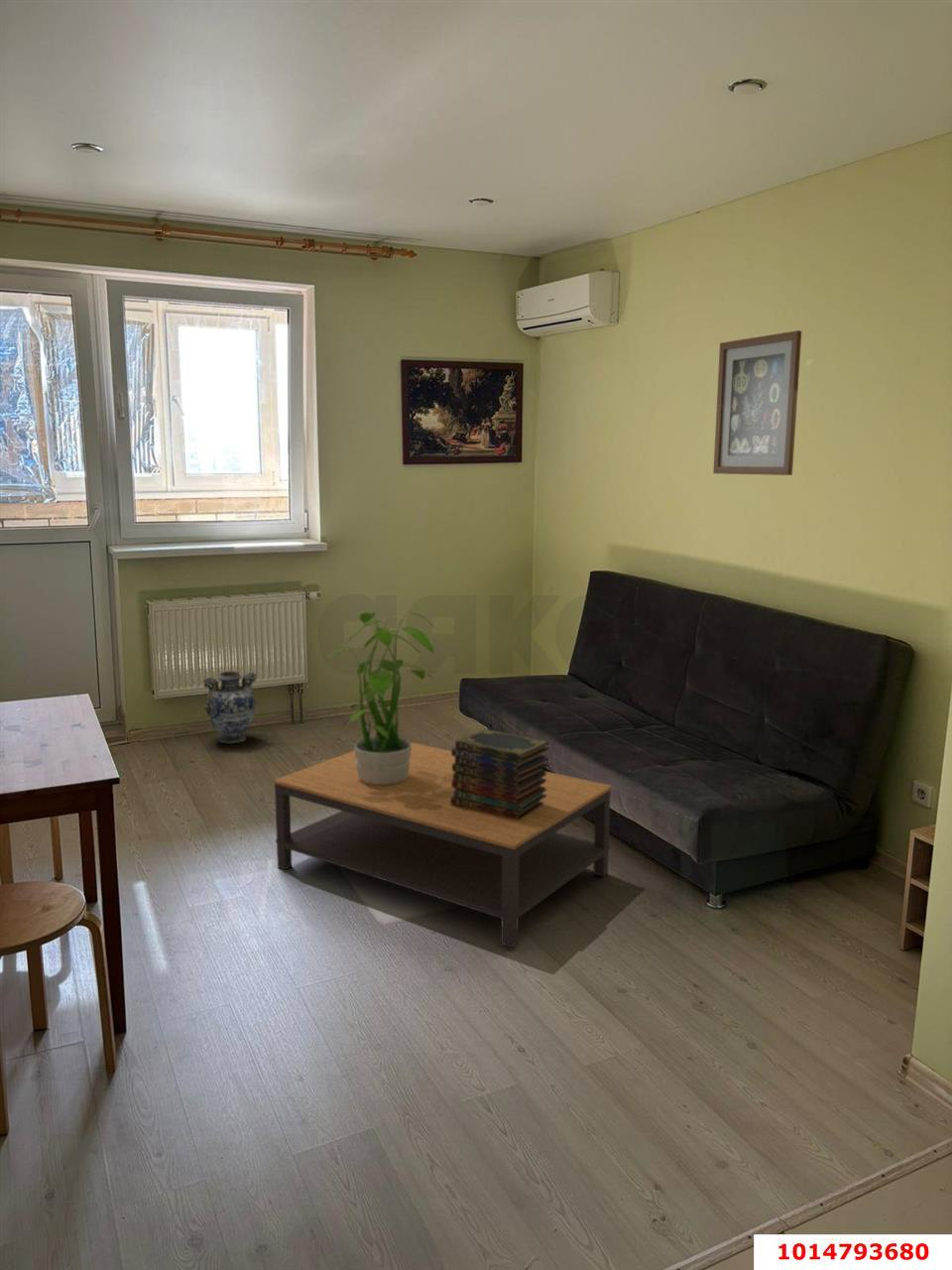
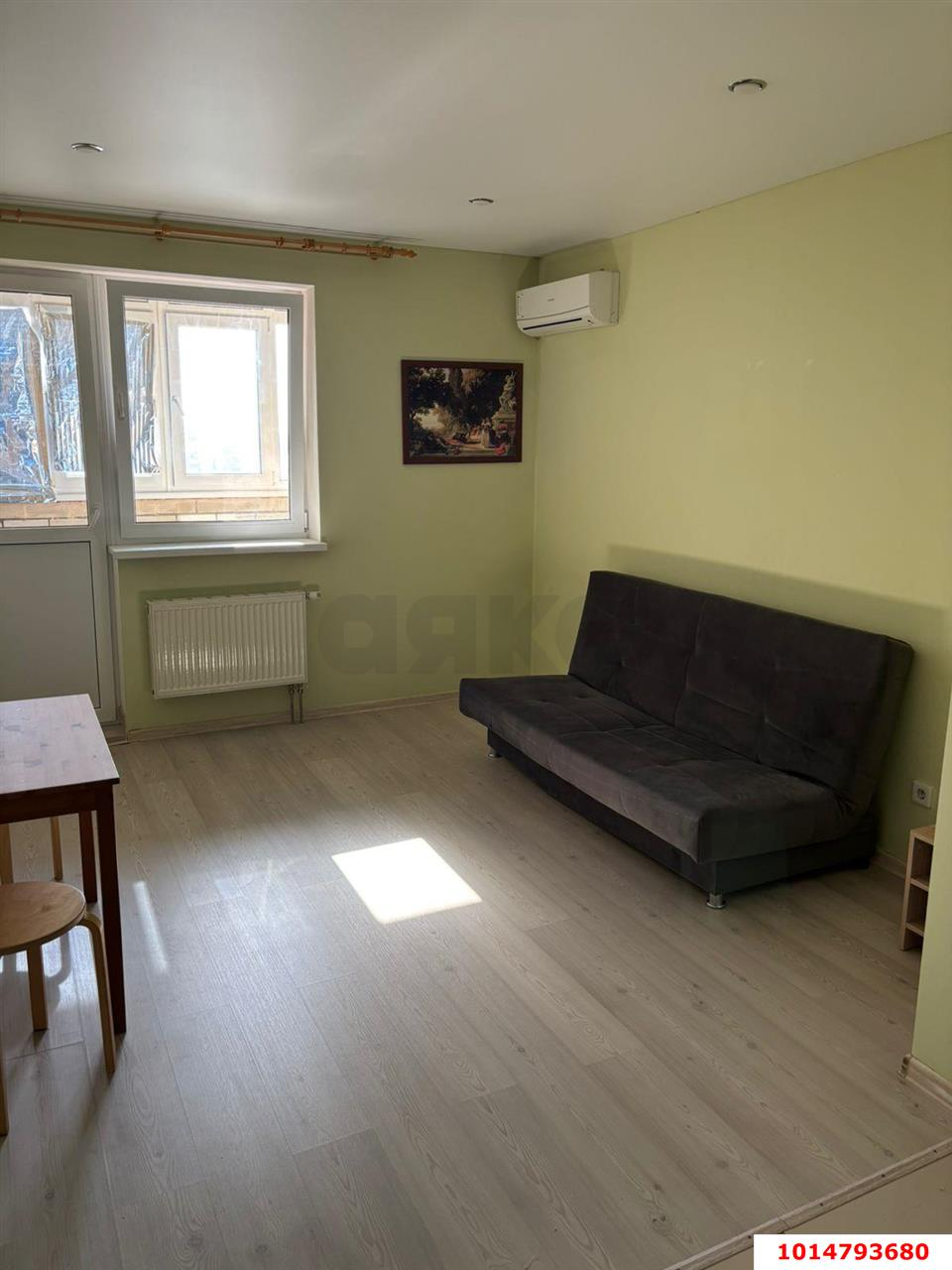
- book stack (500, 772)
- wall art (755, 406)
- vase (231, 706)
- potted plant (394, 697)
- coffee table (441, 826)
